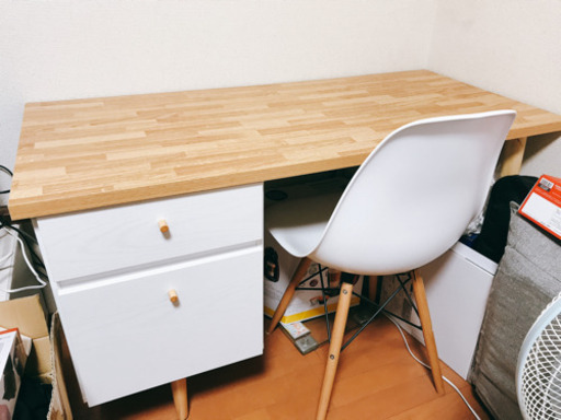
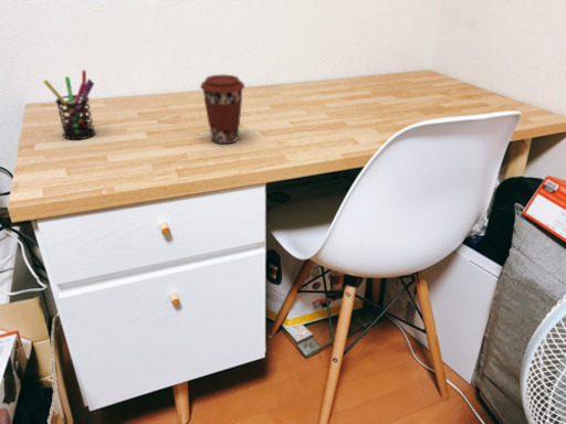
+ coffee cup (223, 109)
+ pen holder (74, 103)
